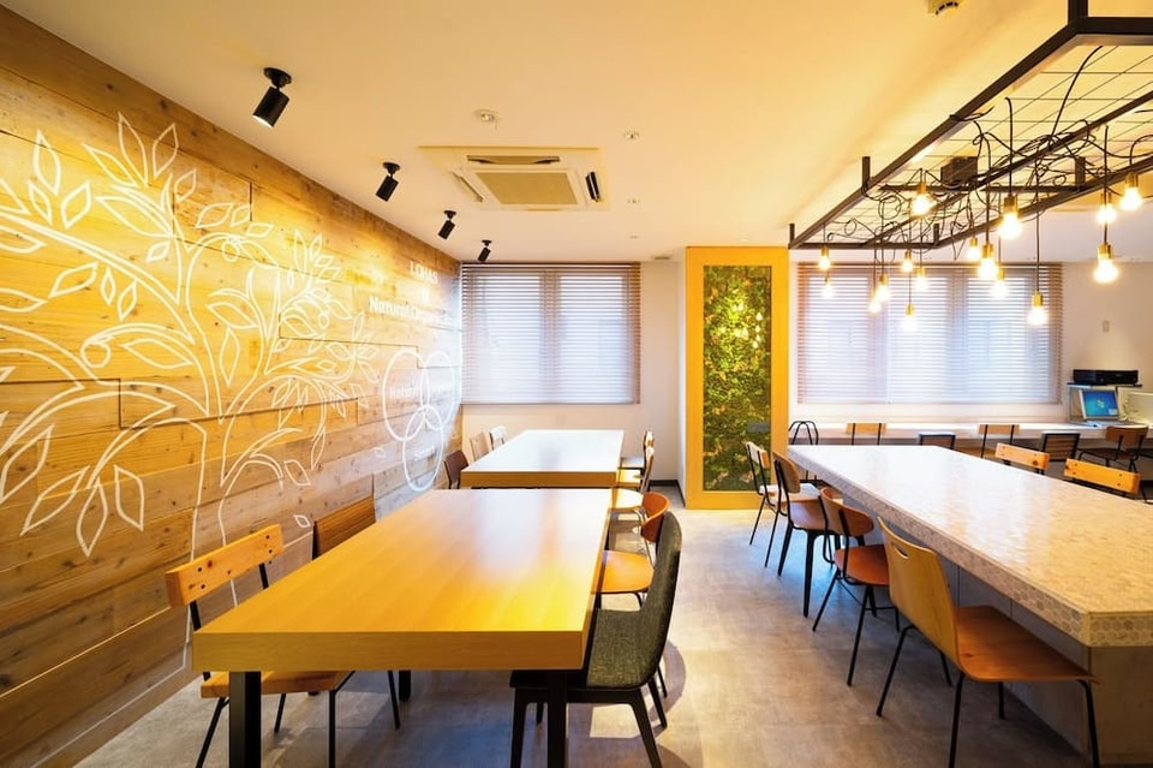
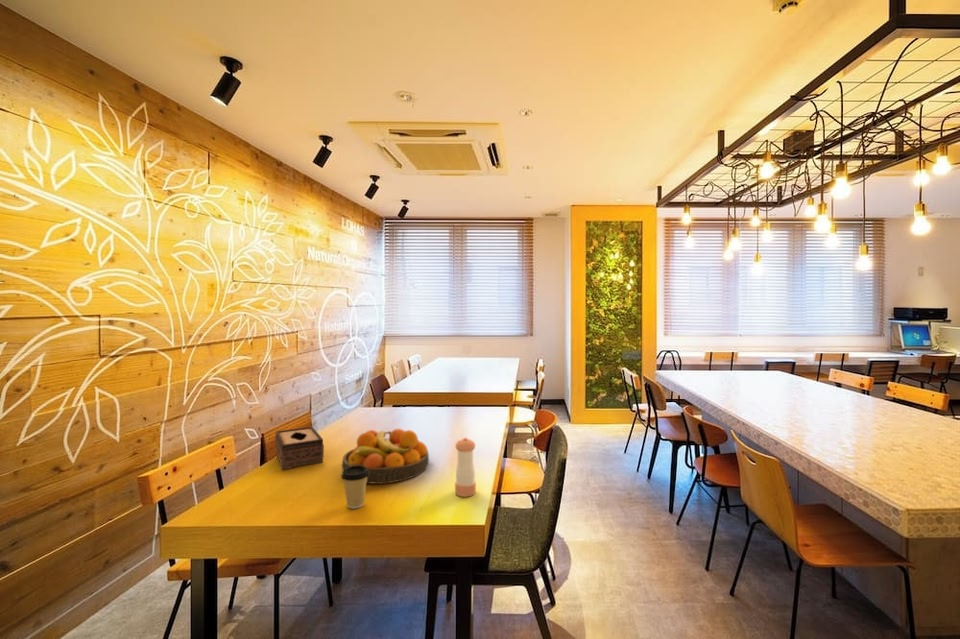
+ tissue box (298, 446)
+ fruit bowl (386, 448)
+ pepper shaker (465, 465)
+ coffee cup (355, 487)
